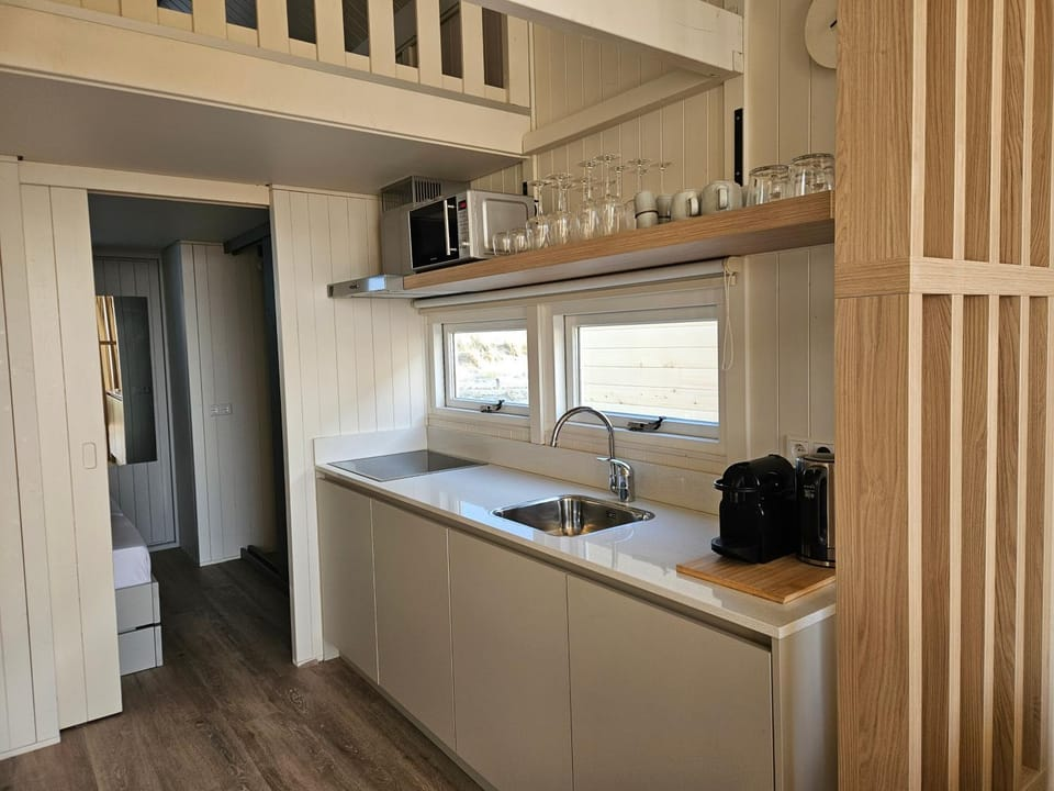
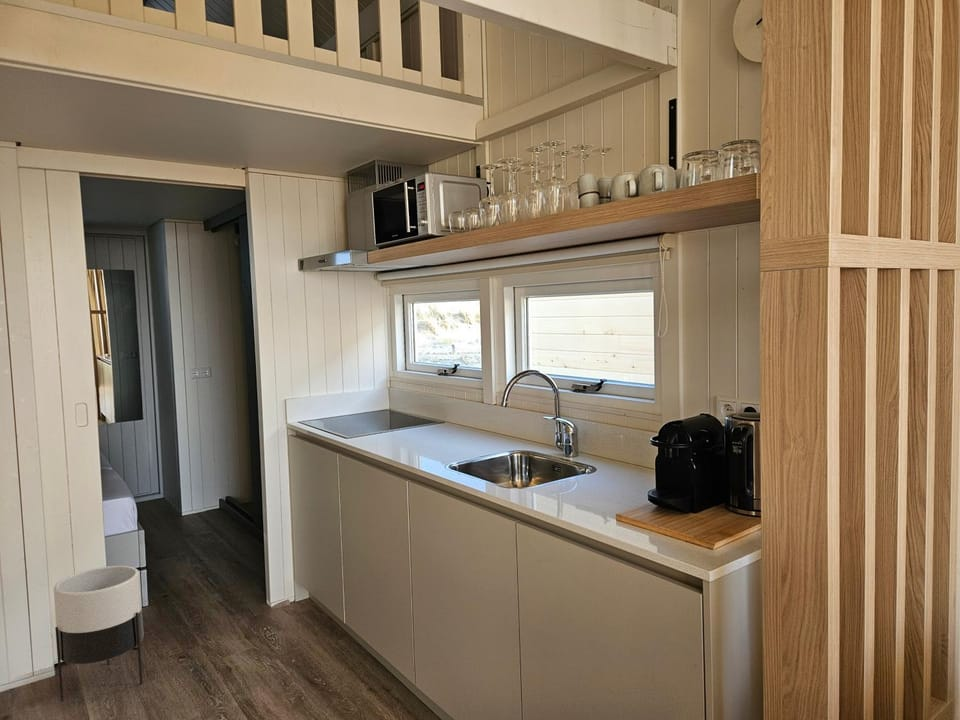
+ planter (100, 630)
